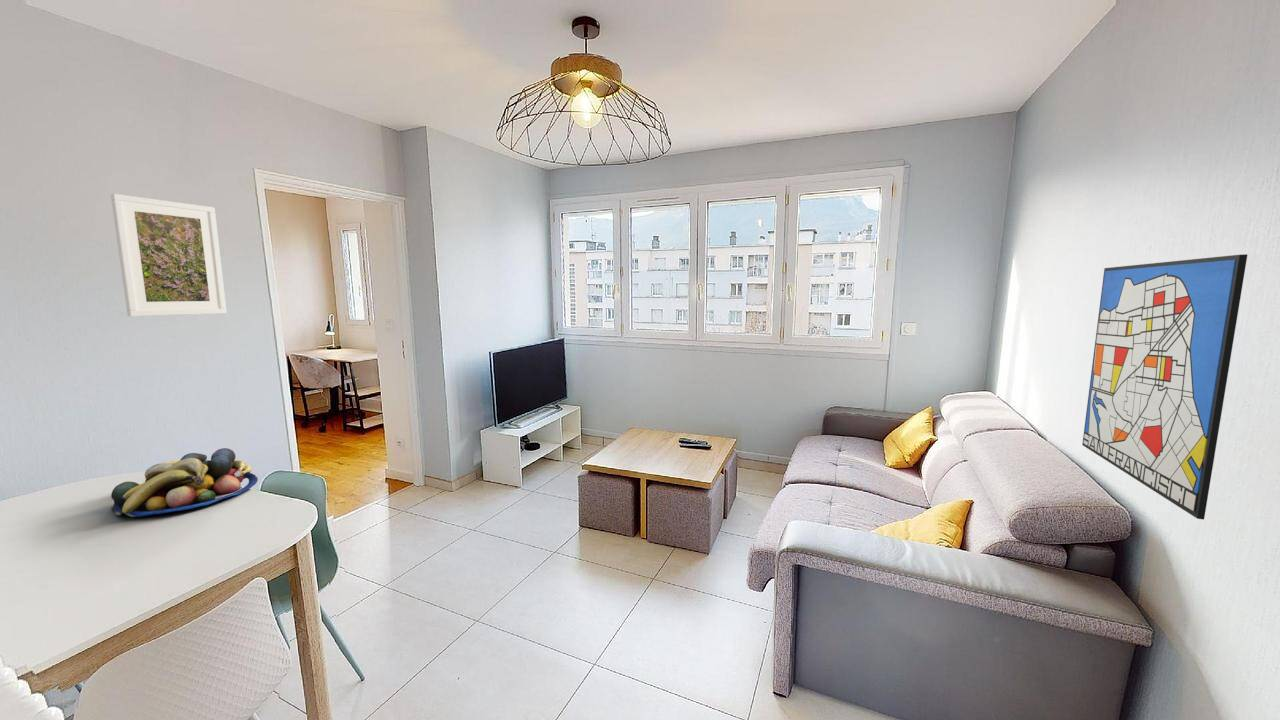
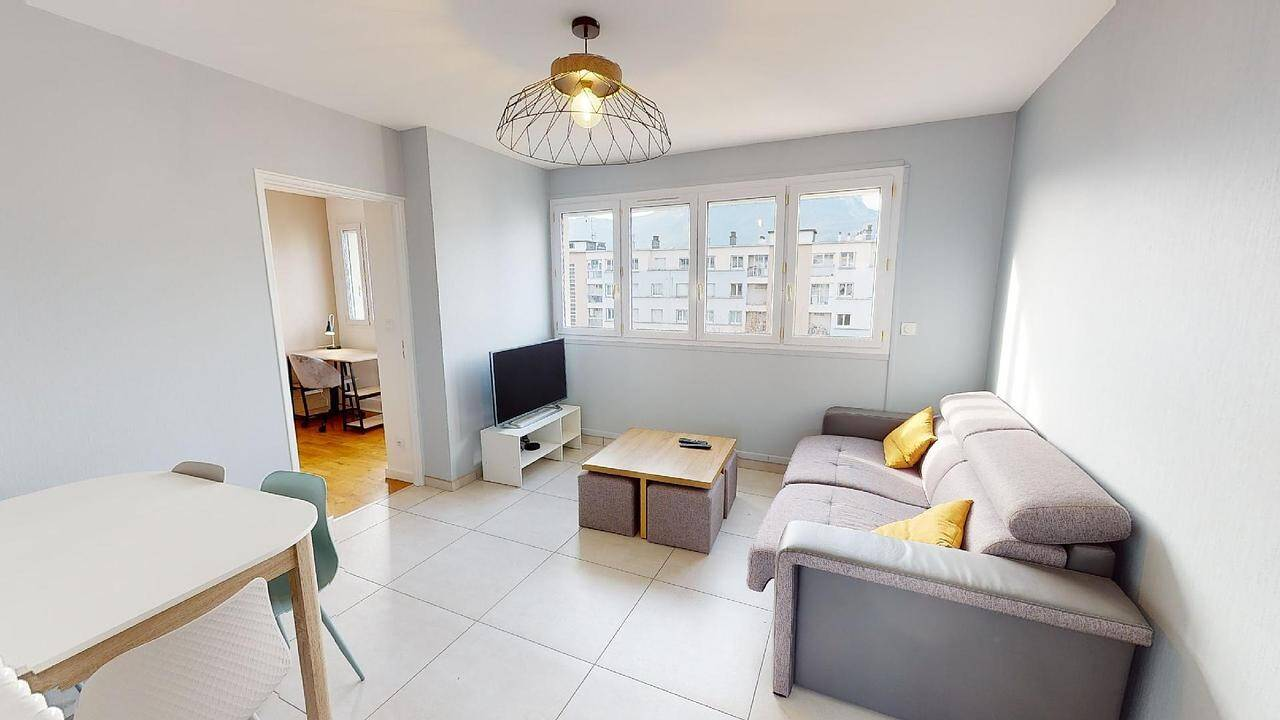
- fruit bowl (188, 474)
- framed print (173, 258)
- wall art (1145, 371)
